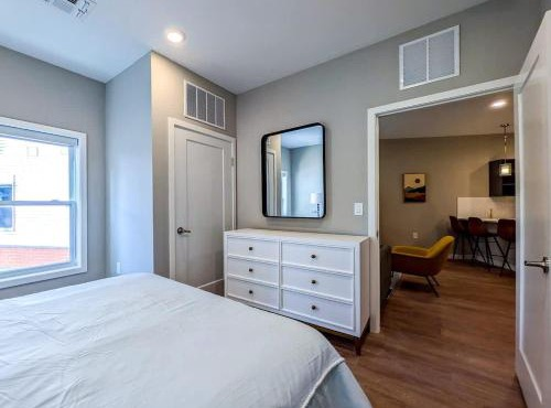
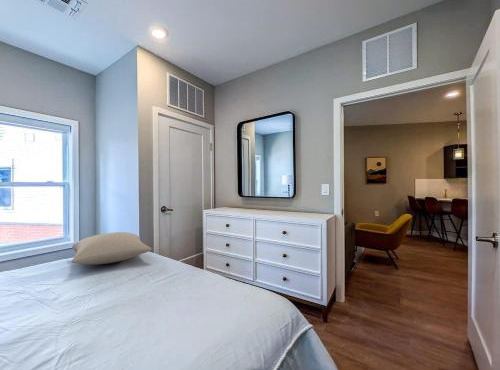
+ pillow (111, 247)
